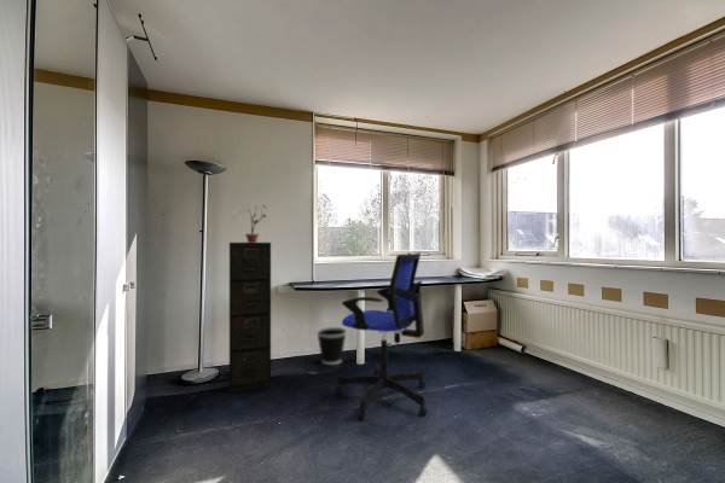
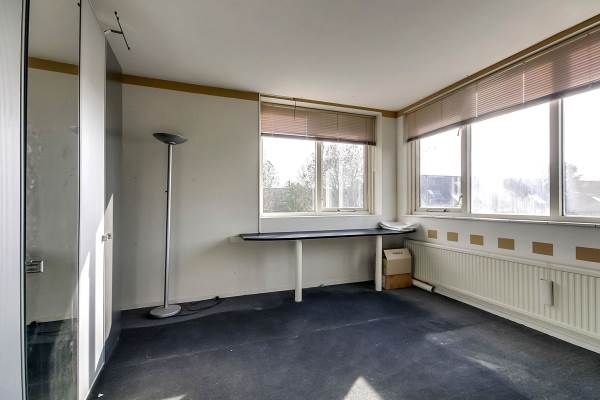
- wastebasket (331, 345)
- office chair (382, 325)
- potted plant (254, 221)
- filing cabinet (249, 309)
